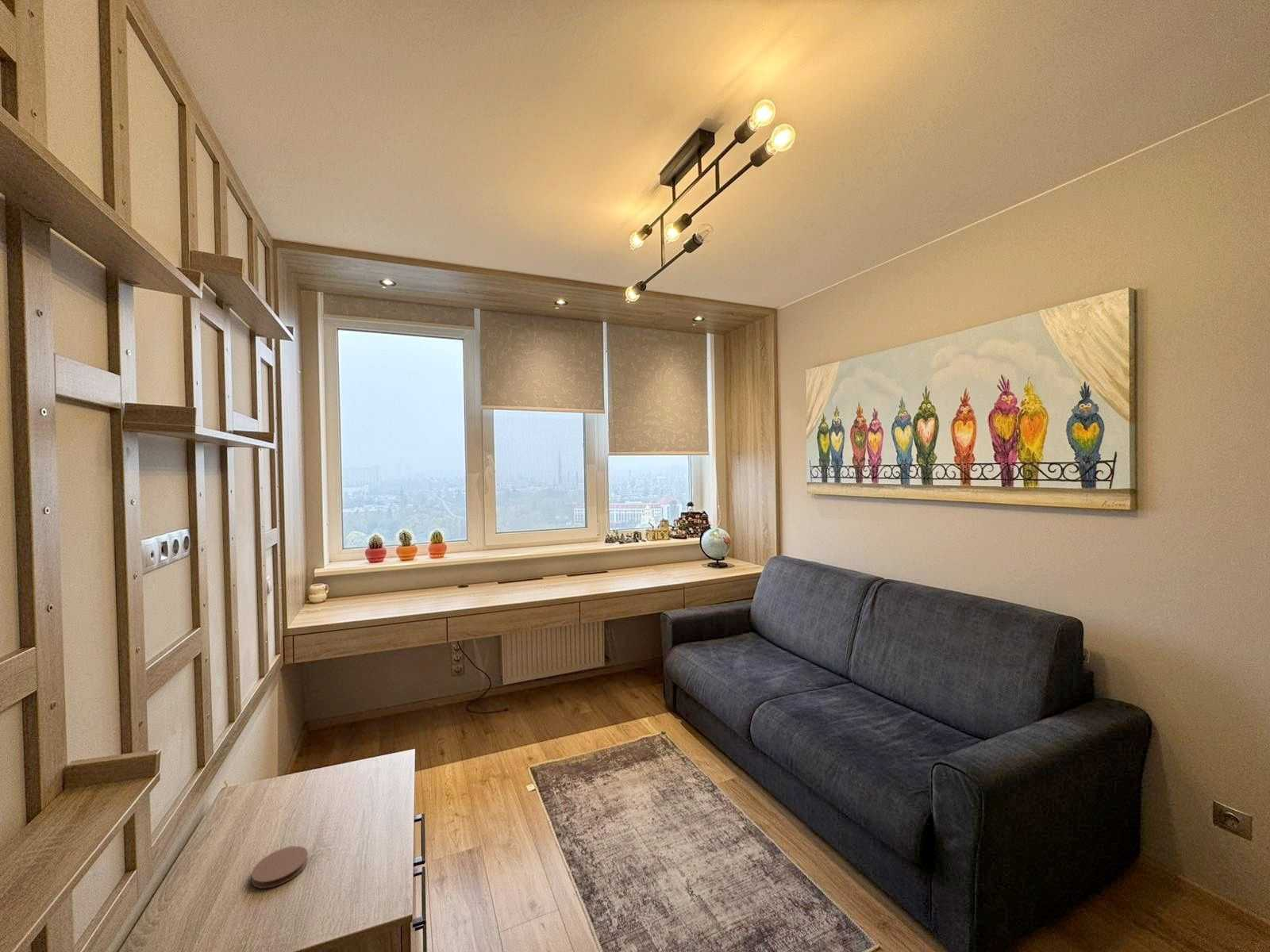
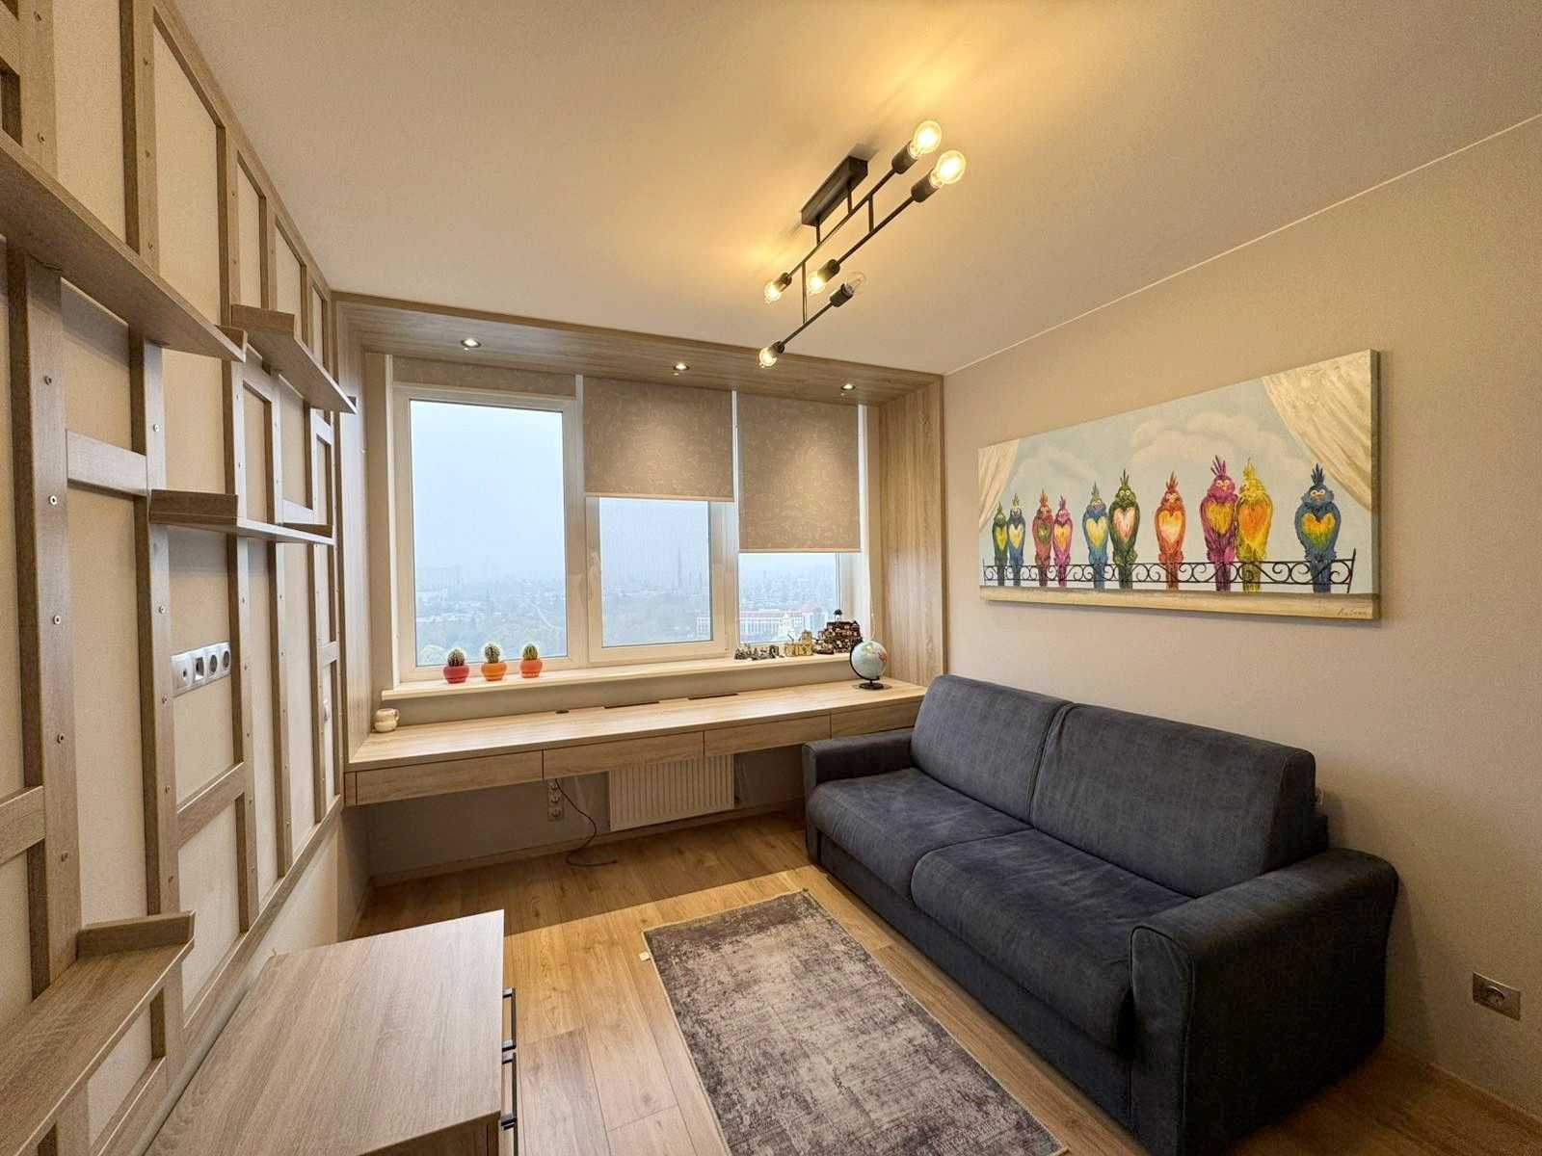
- coaster (280, 866)
